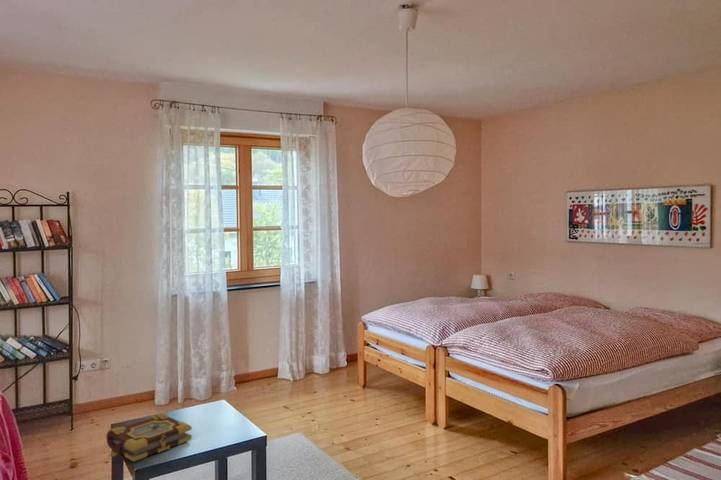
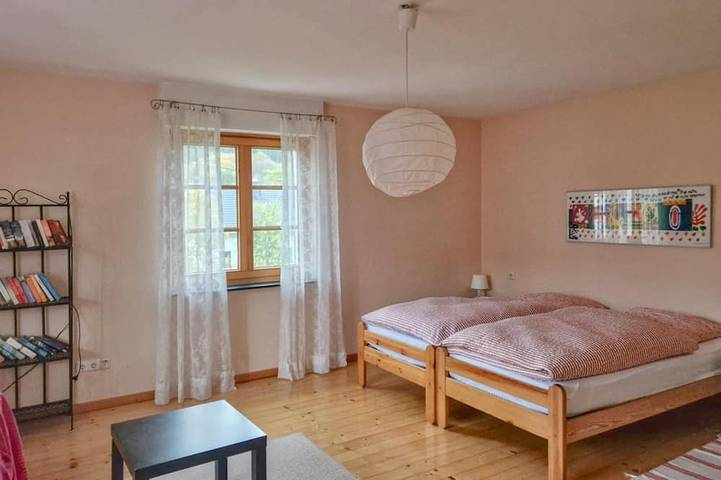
- book (146, 436)
